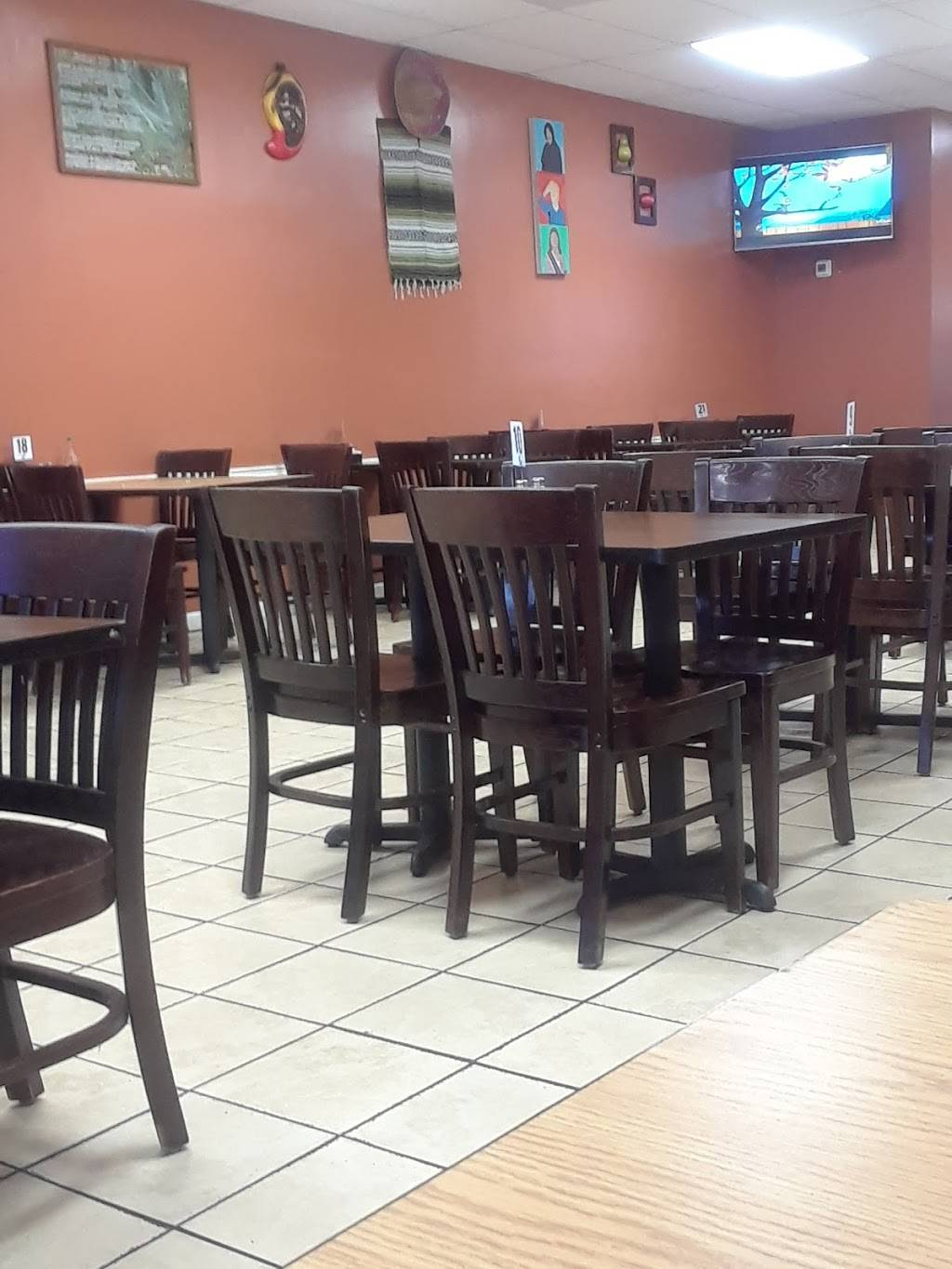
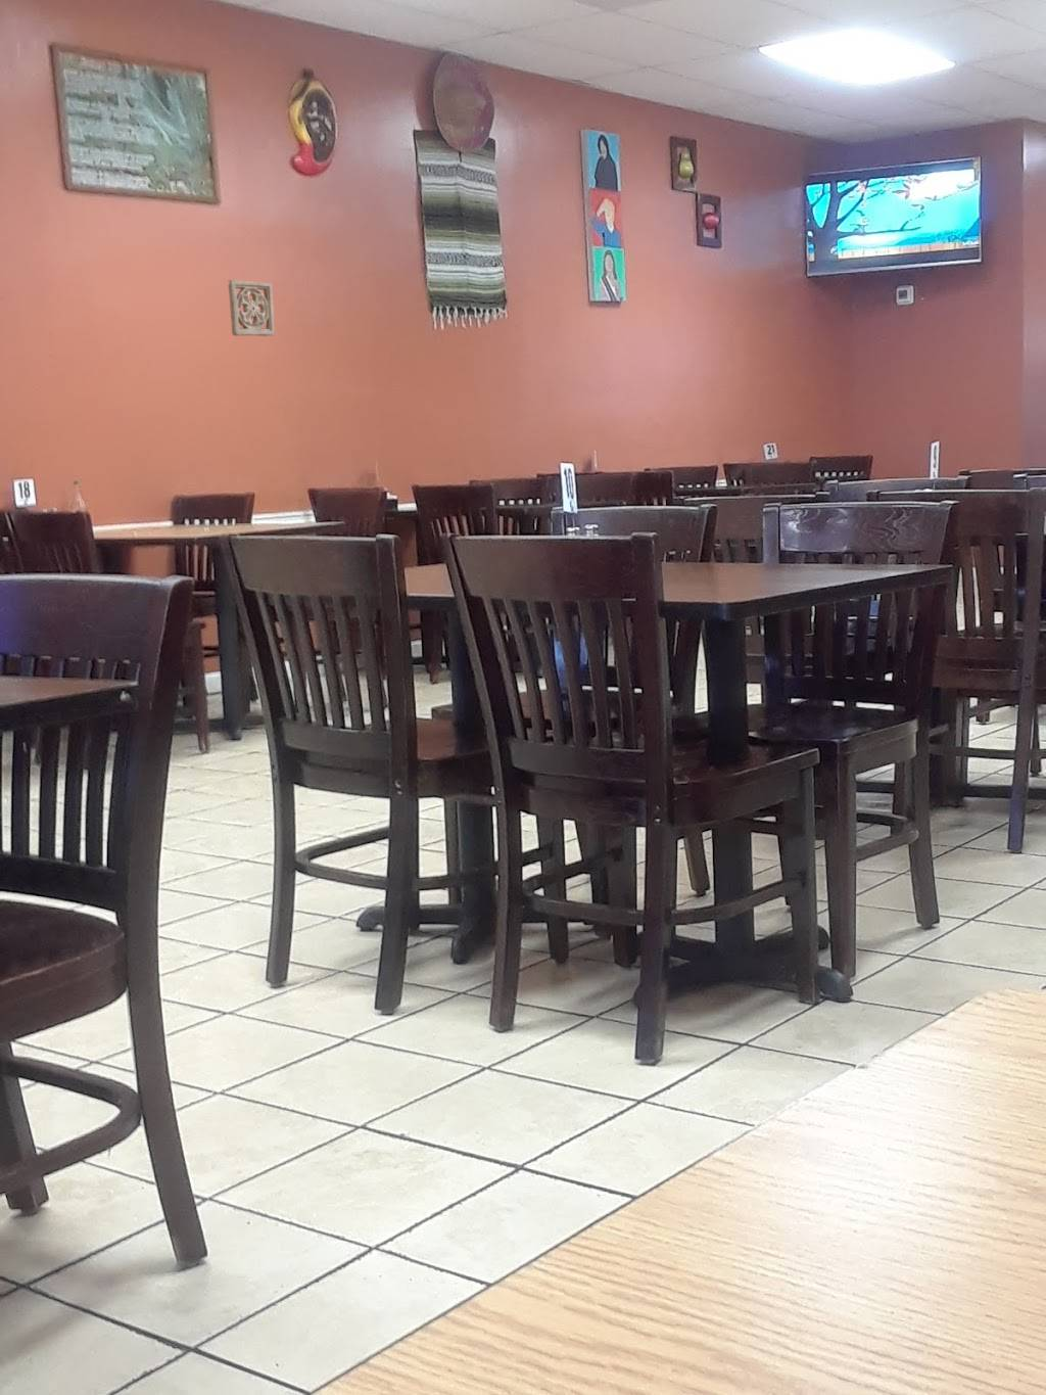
+ wall ornament (252, 309)
